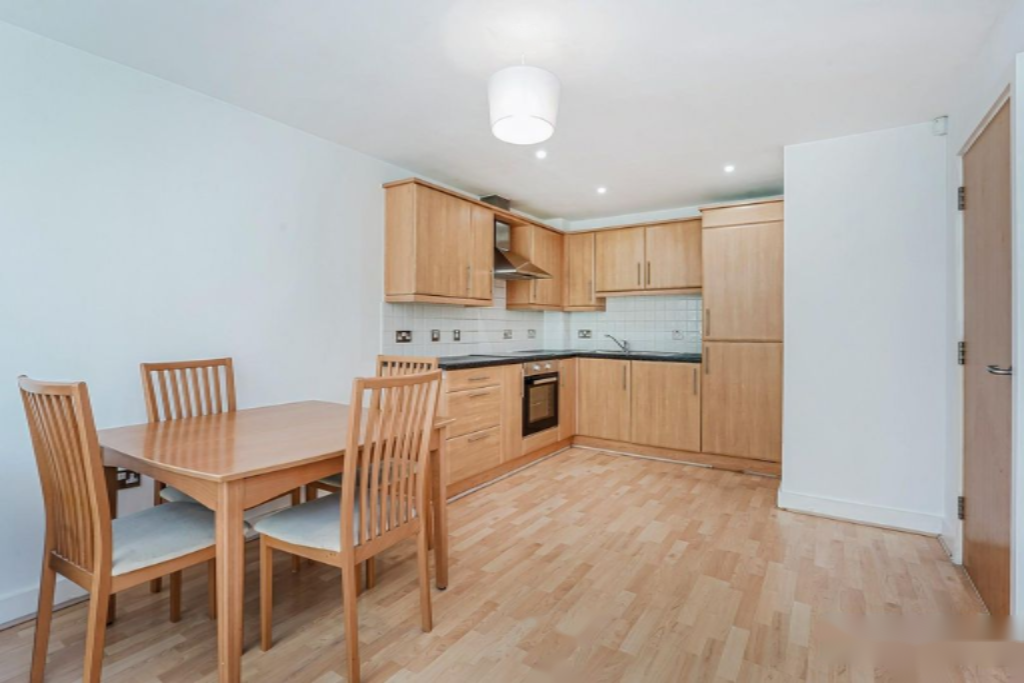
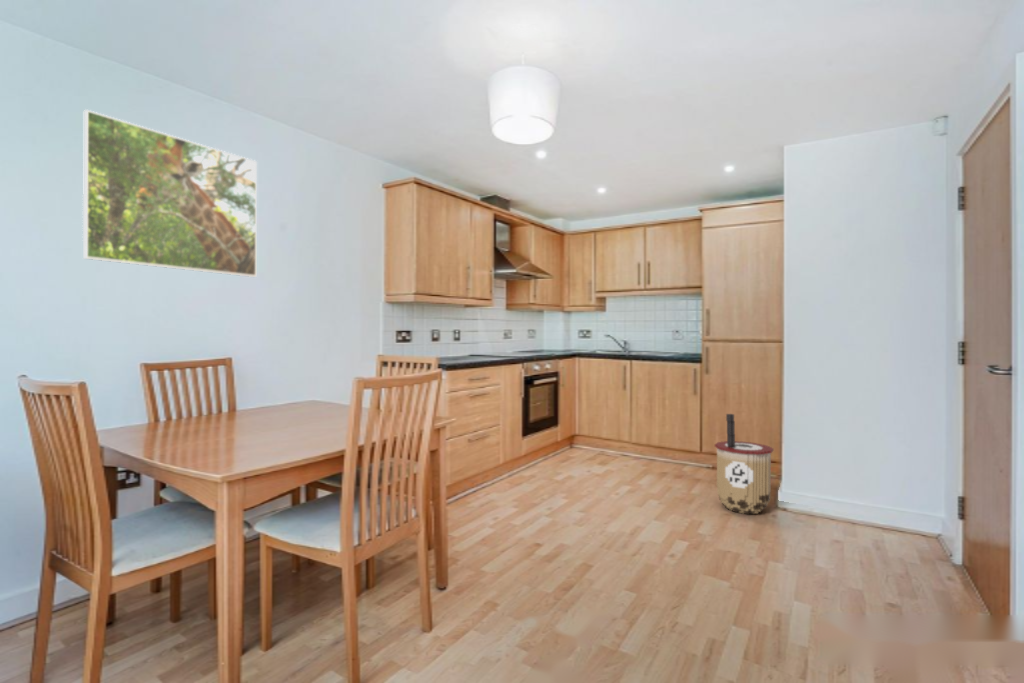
+ trash can (743, 460)
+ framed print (180, 204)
